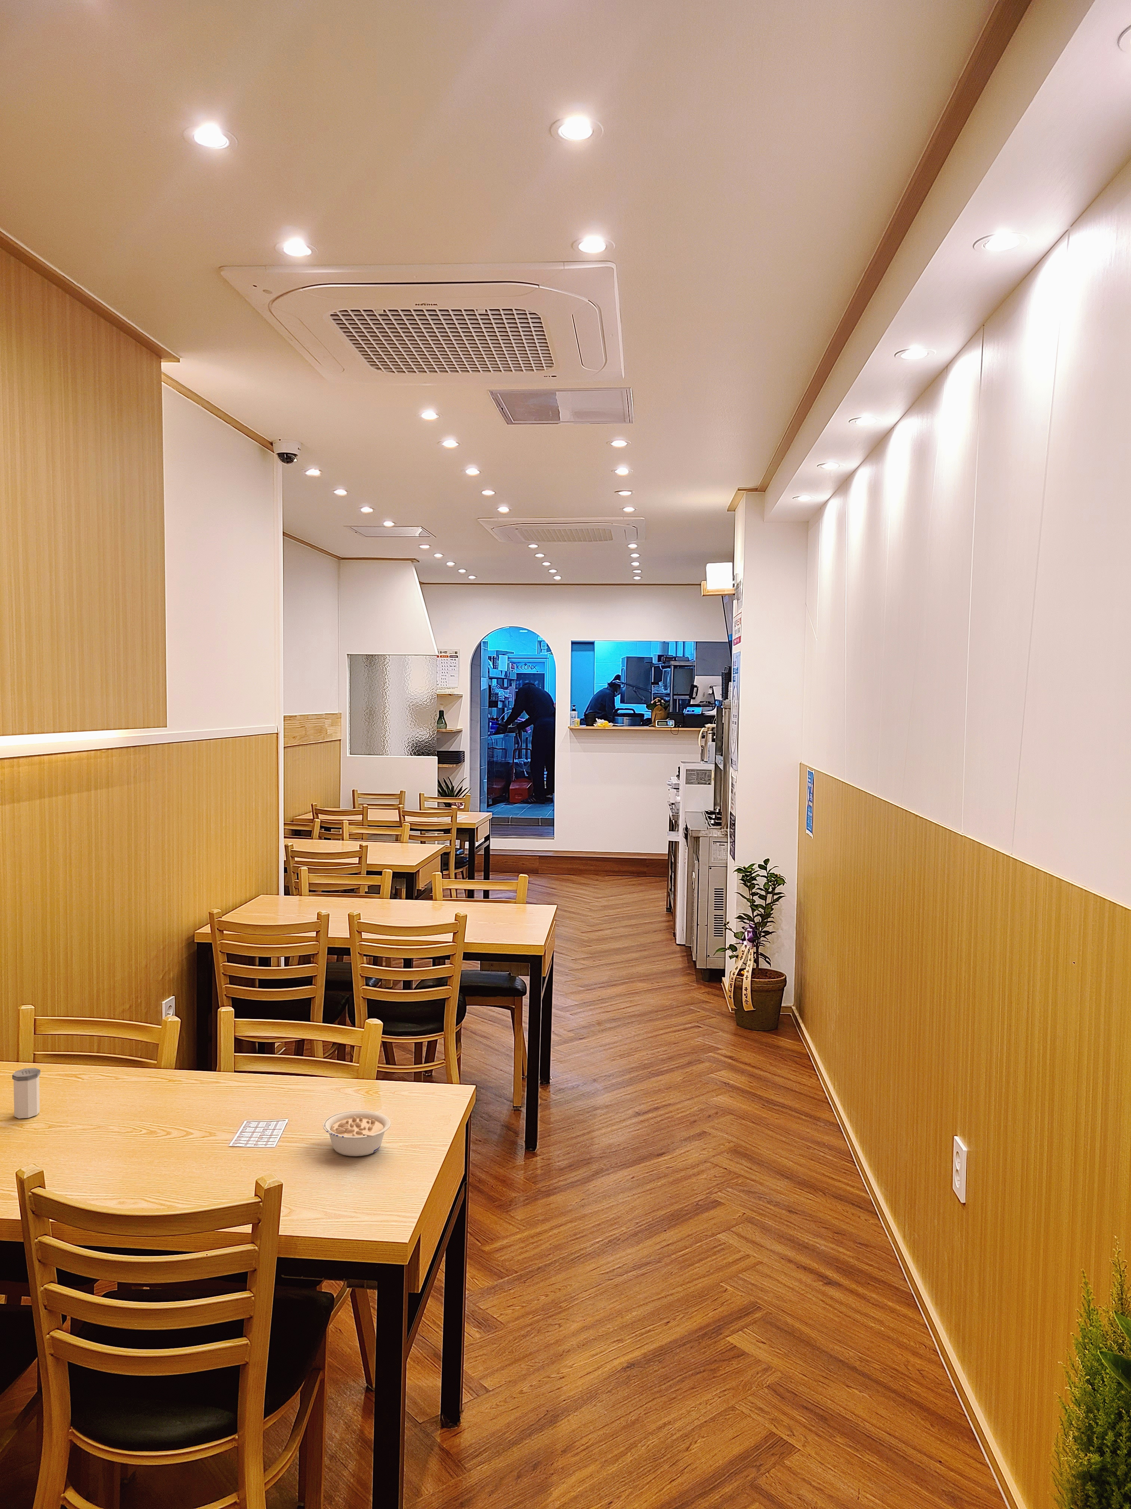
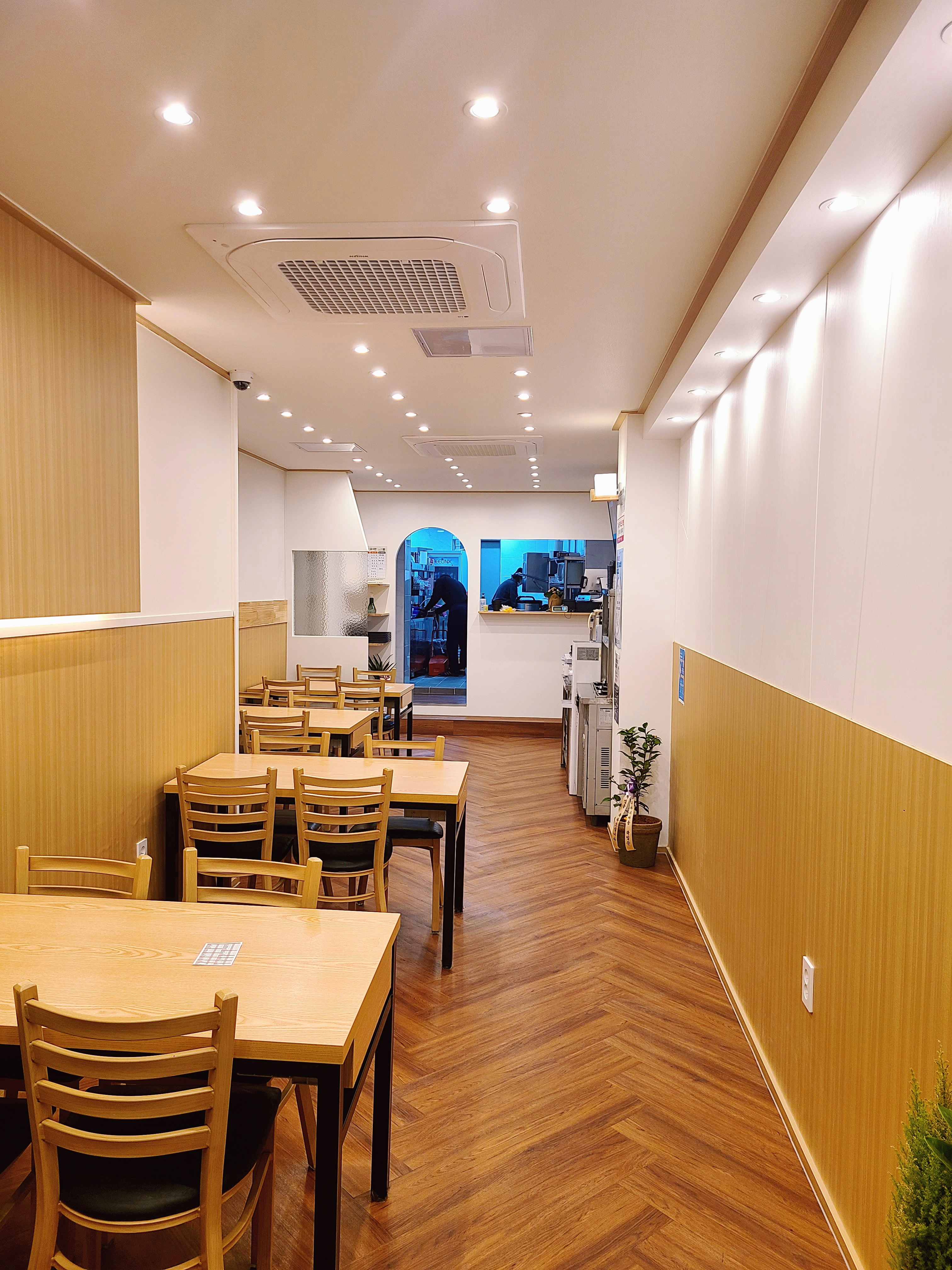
- legume (359, 1134)
- salt shaker (26, 1093)
